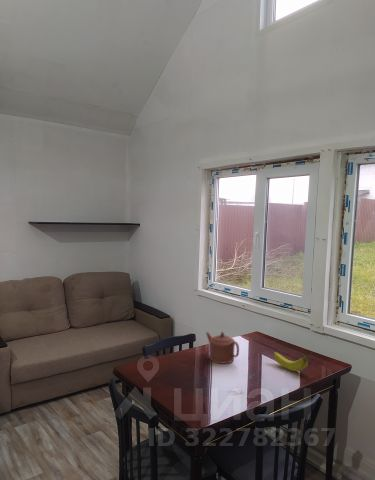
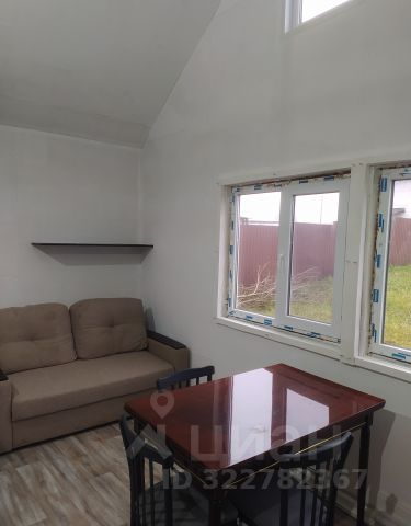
- fruit (289, 360)
- teapot (222, 345)
